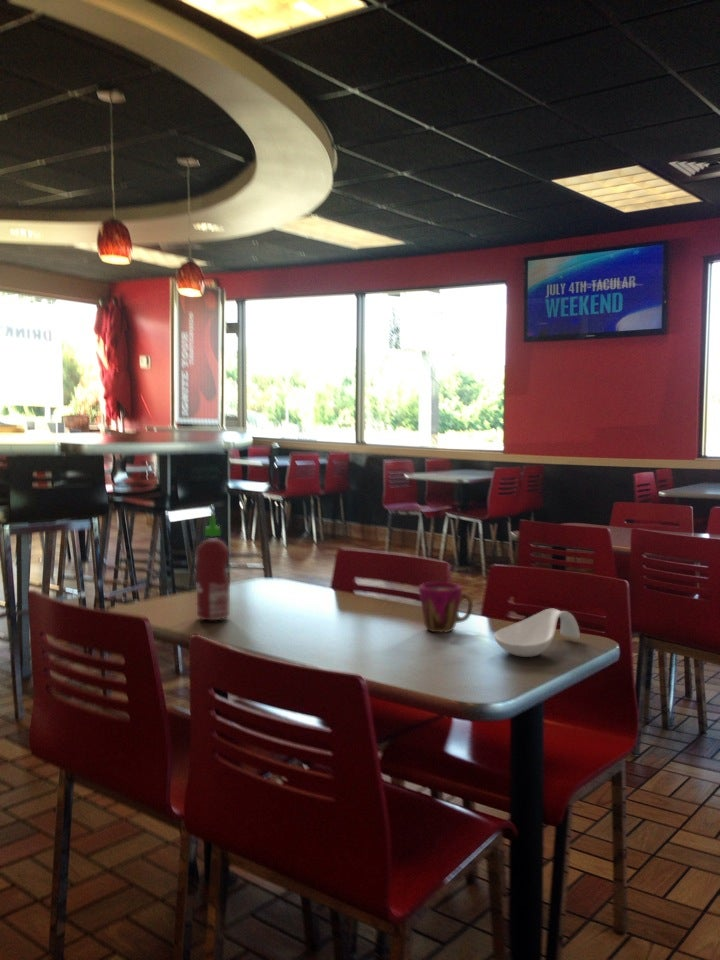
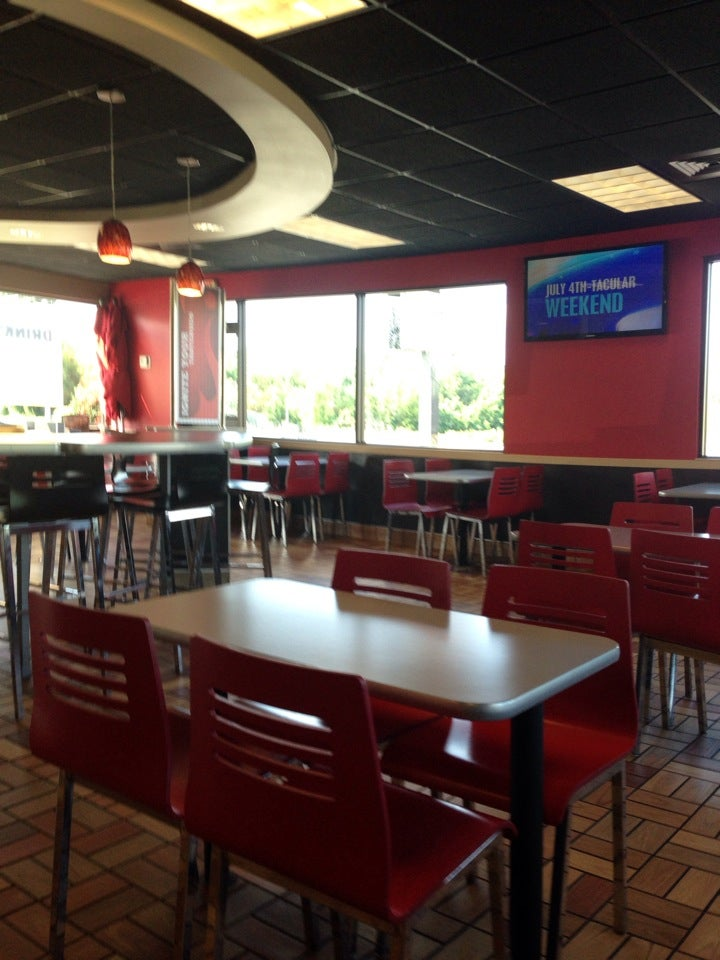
- spoon rest (539, 630)
- cup (445, 607)
- hot sauce (213, 566)
